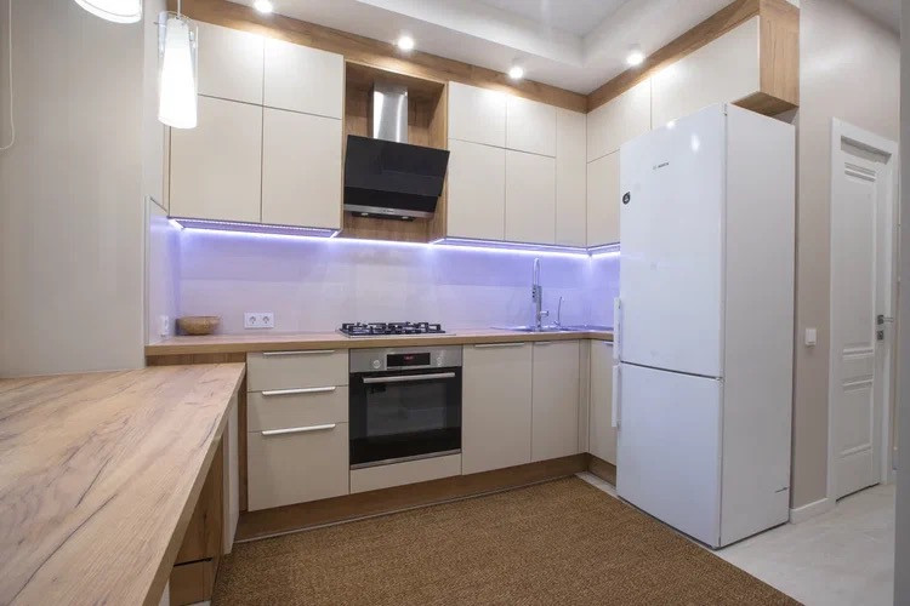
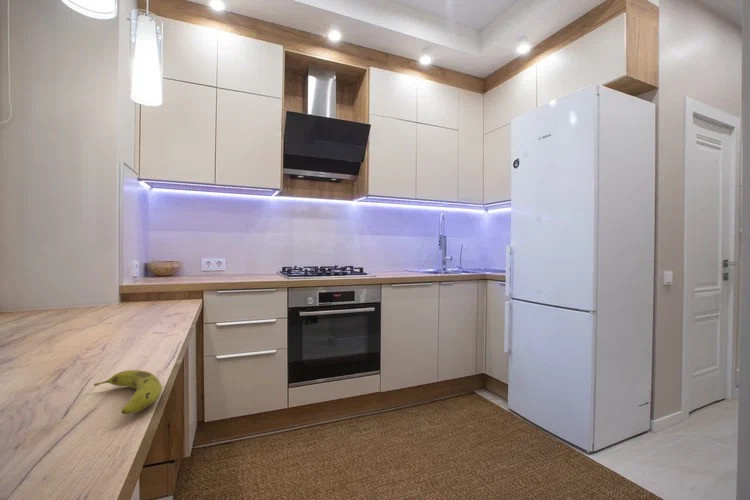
+ fruit (128, 386)
